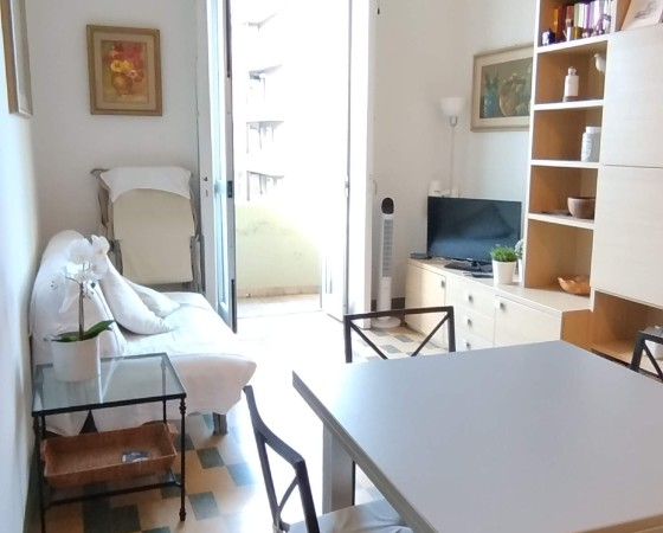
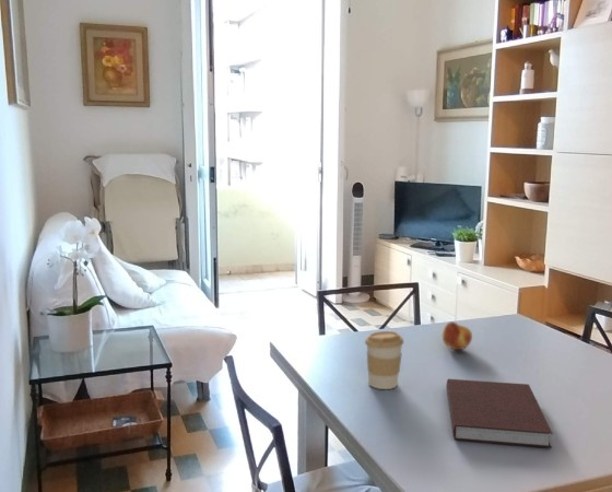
+ notebook (493, 409)
+ coffee cup (384, 358)
+ fruit (457, 336)
